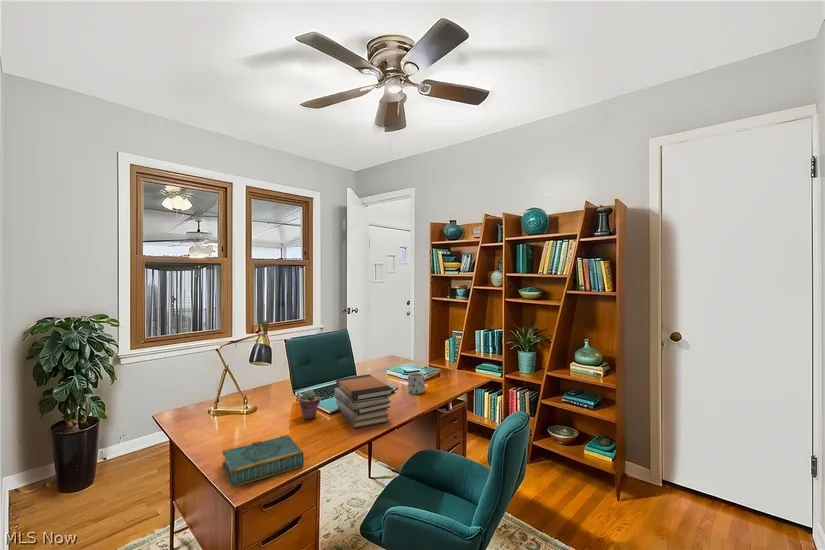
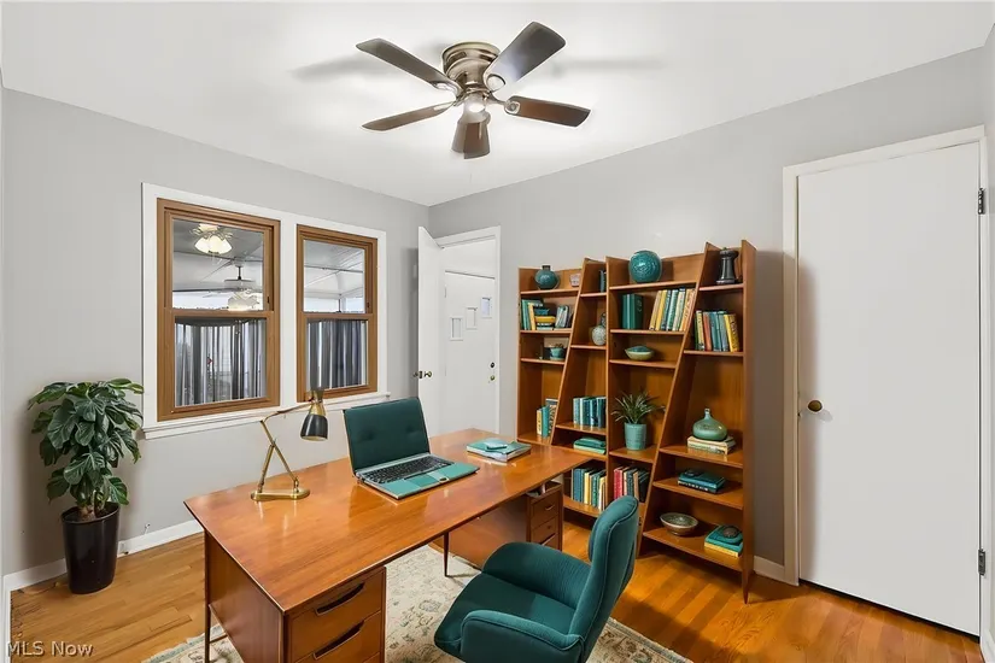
- mug (414, 382)
- book stack (362, 398)
- potted succulent (309, 403)
- book (264, 457)
